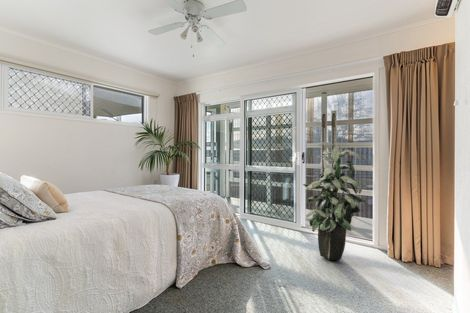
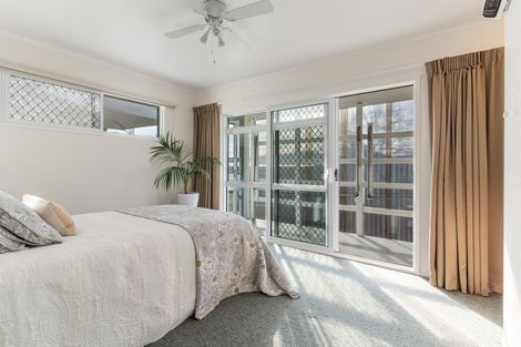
- indoor plant (331, 199)
